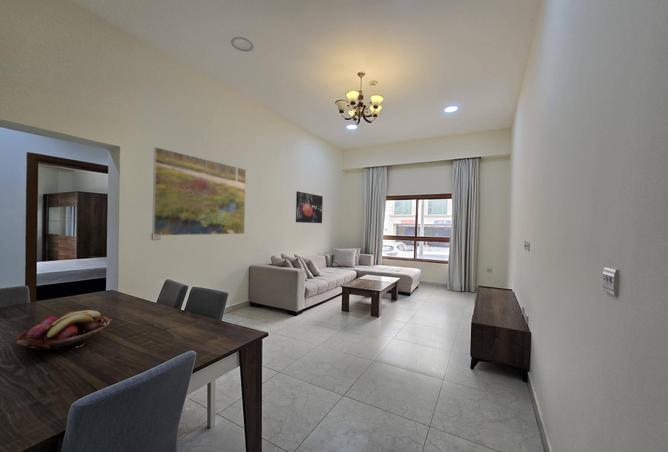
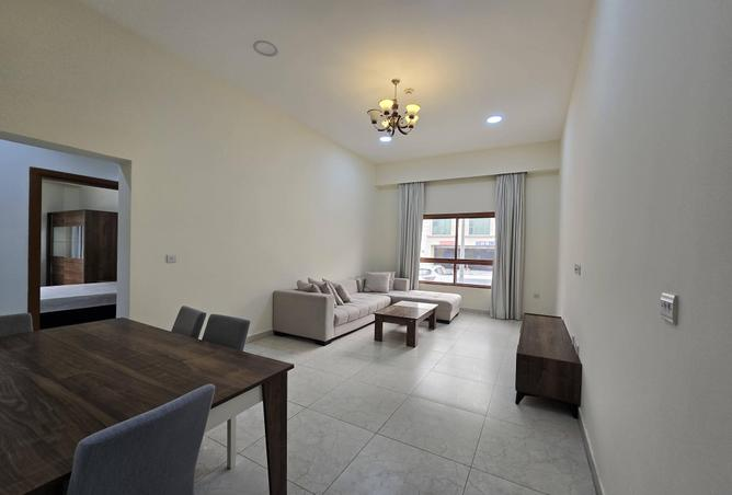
- wall art (310, 208)
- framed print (206, 197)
- fruit basket (66, 327)
